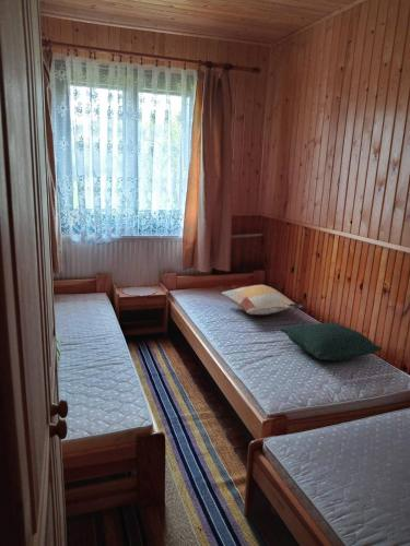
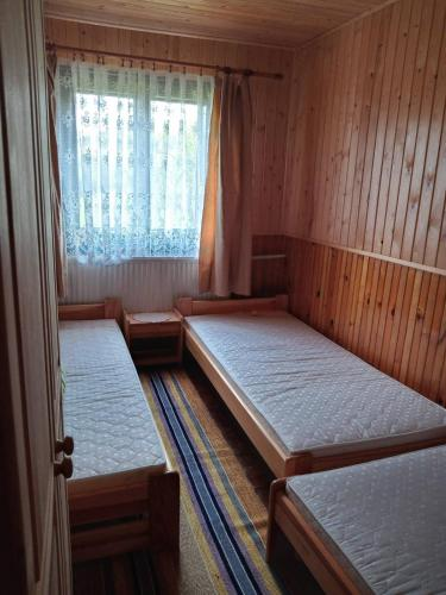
- decorative pillow (261, 299)
- pillow (327, 339)
